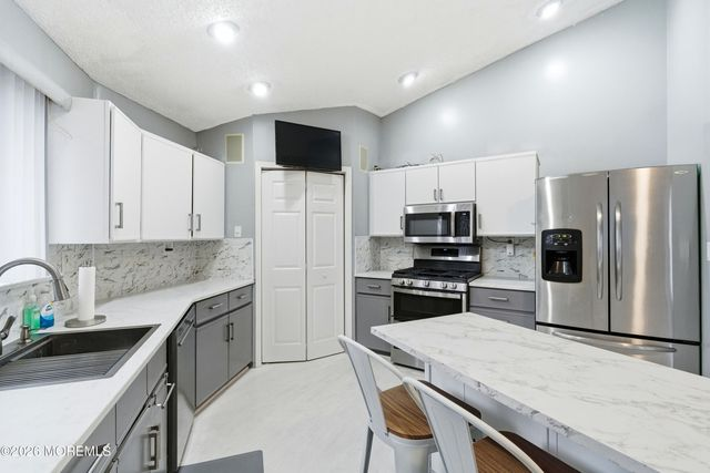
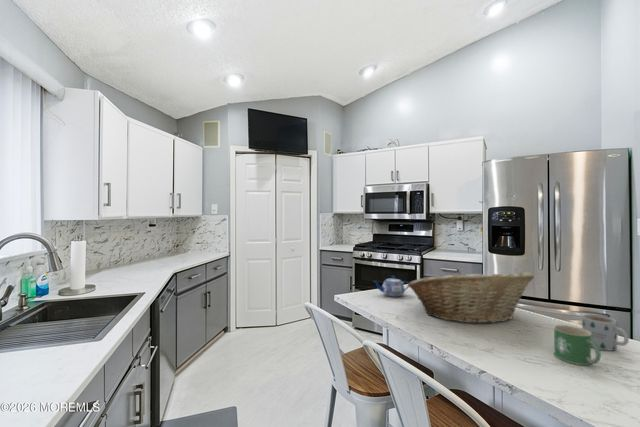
+ fruit basket (468, 290)
+ mug (605, 333)
+ teapot (391, 285)
+ mug (577, 346)
